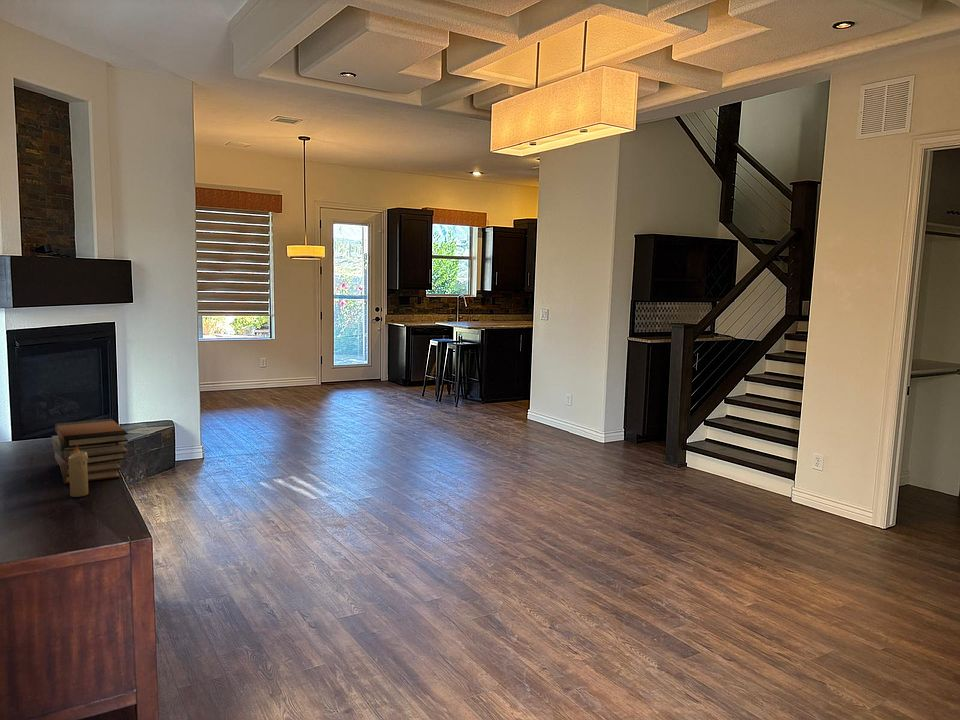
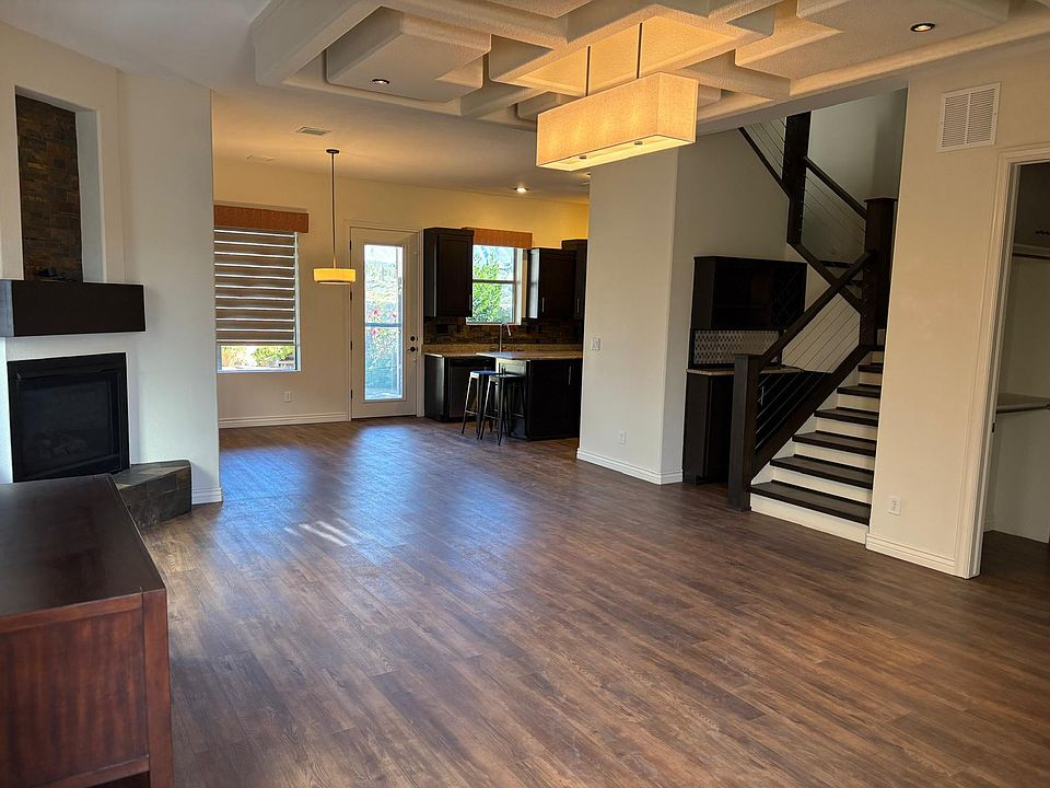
- candle (78, 469)
- book stack (89, 449)
